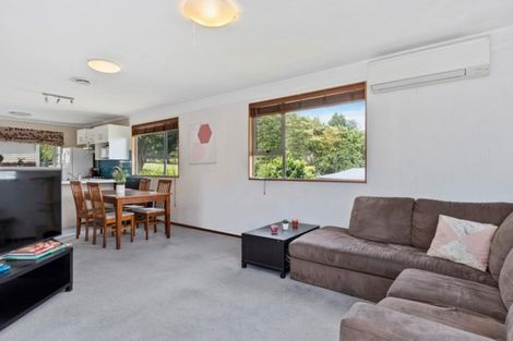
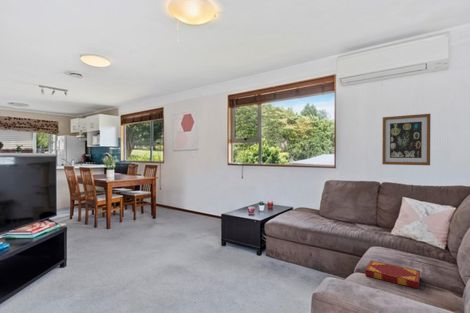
+ hardback book (392, 273)
+ wall art (405, 140)
